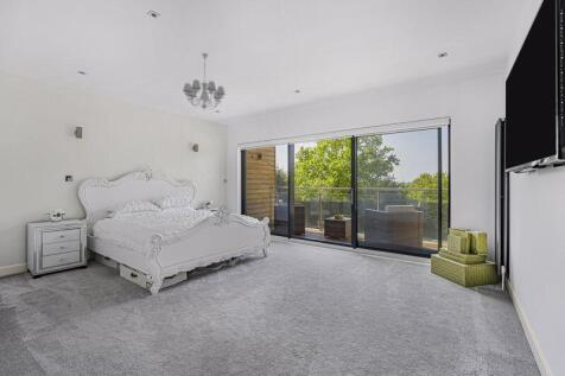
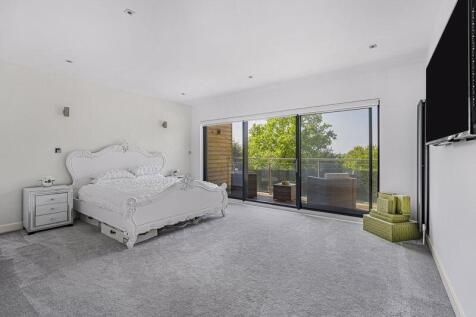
- chandelier (204, 82)
